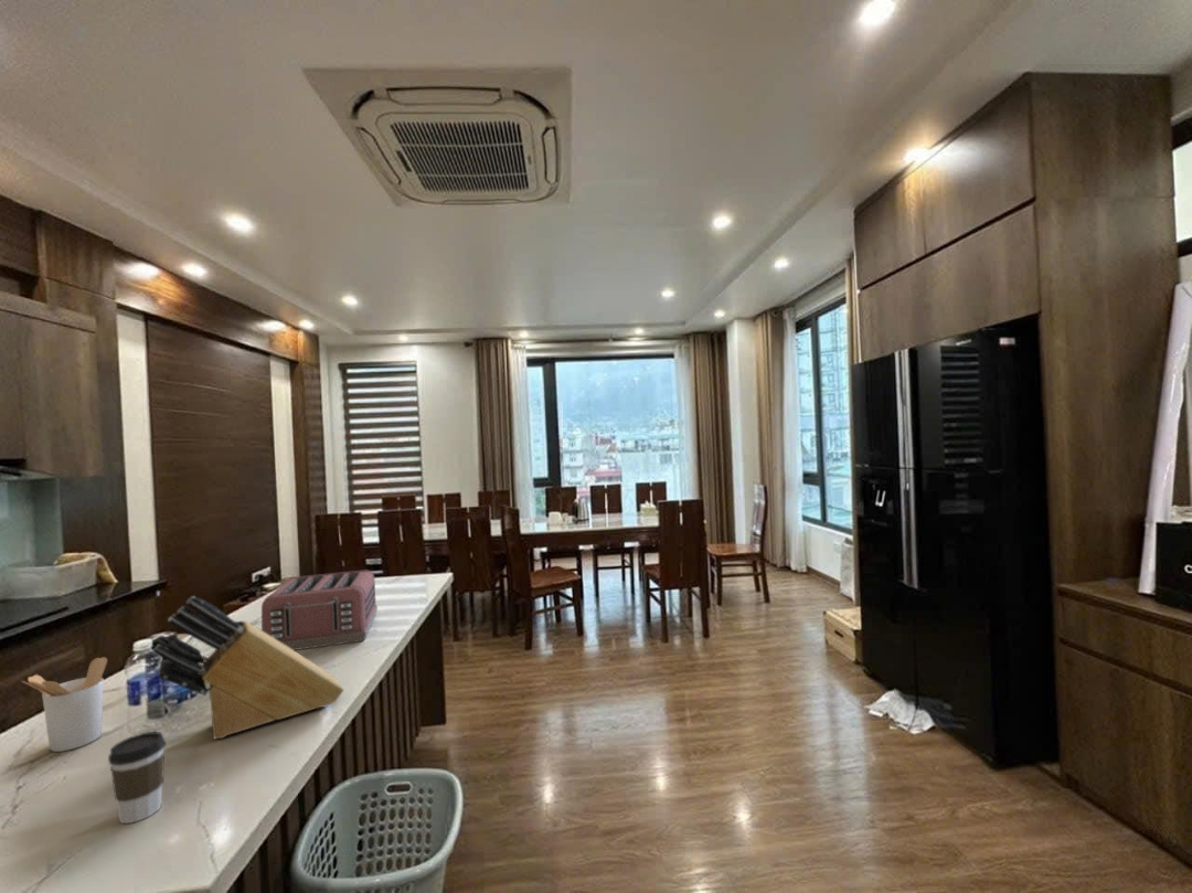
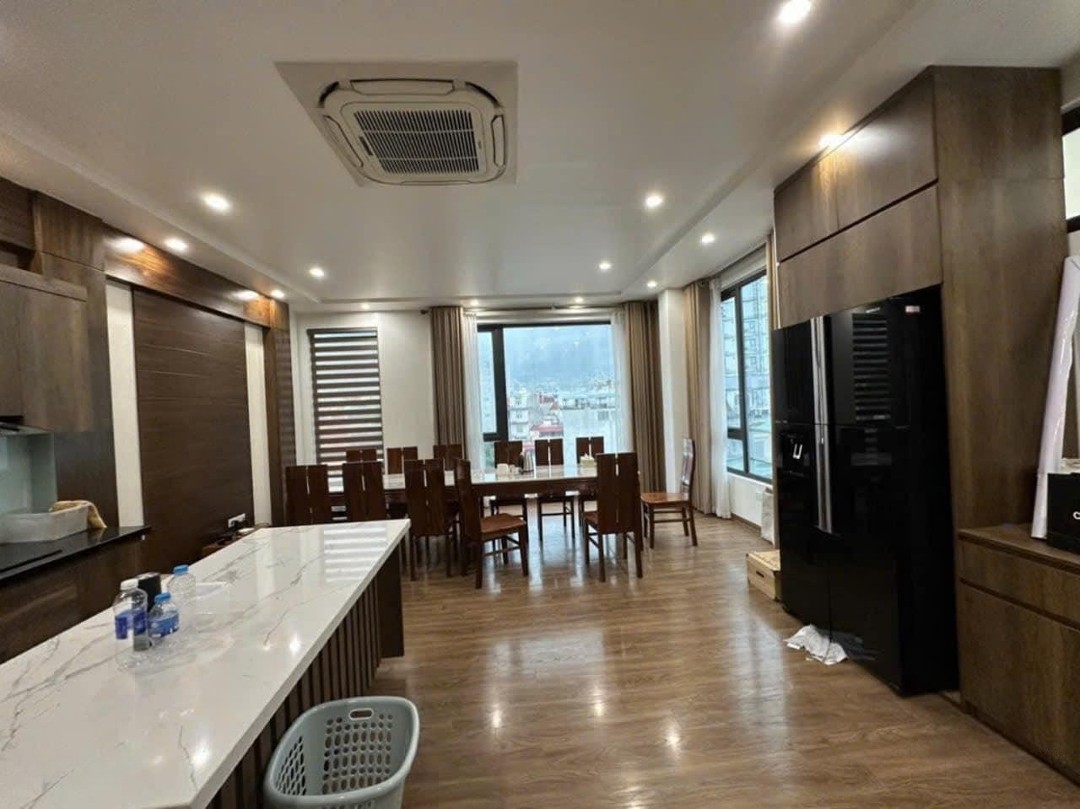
- utensil holder (64, 705)
- knife block (253, 651)
- toaster (322, 608)
- coffee cup (138, 777)
